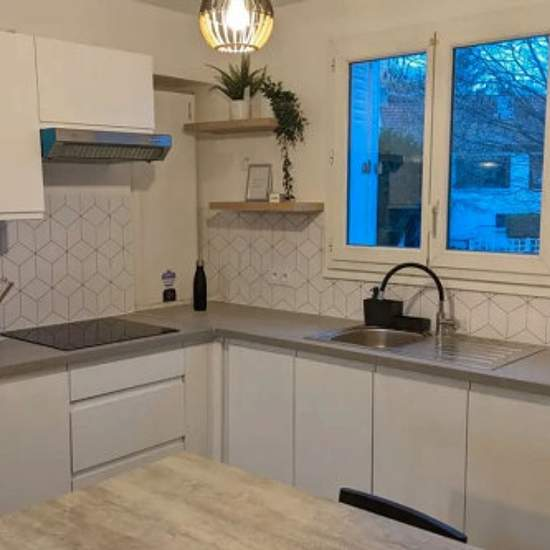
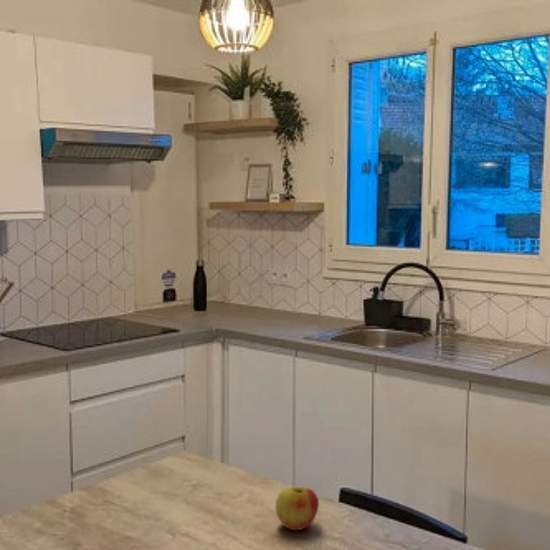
+ apple (296, 507)
